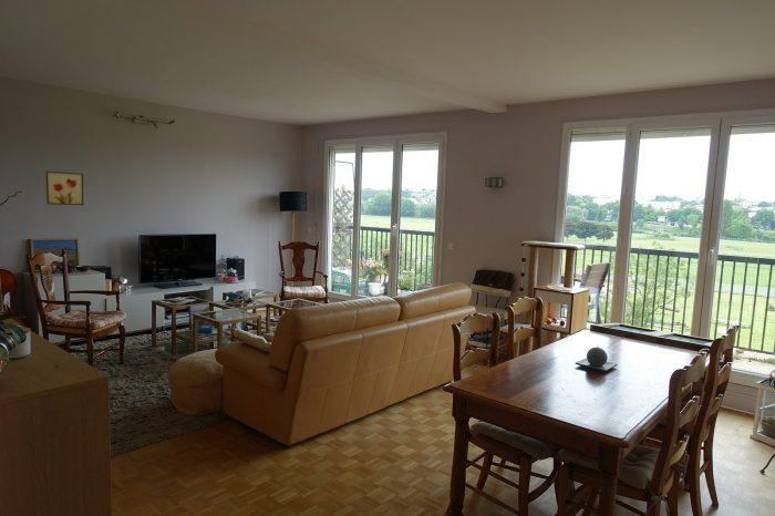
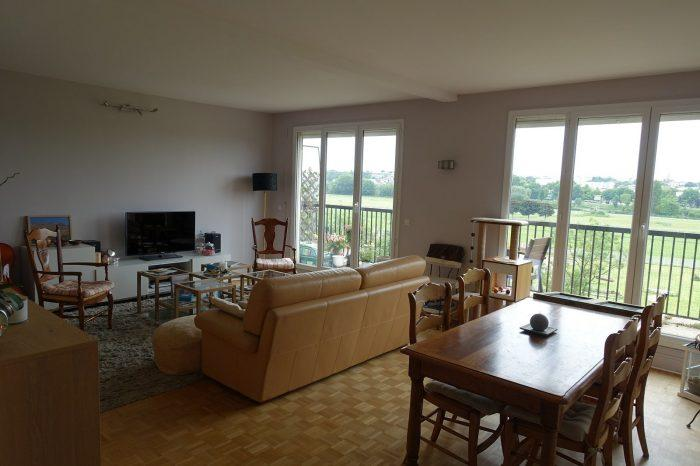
- wall art (64, 188)
